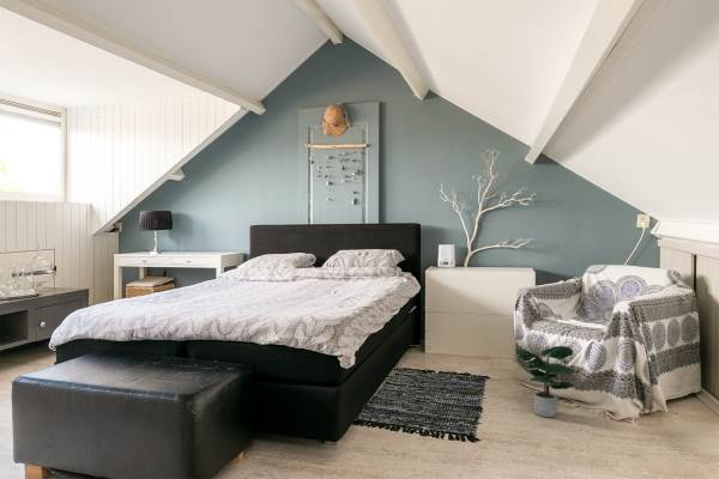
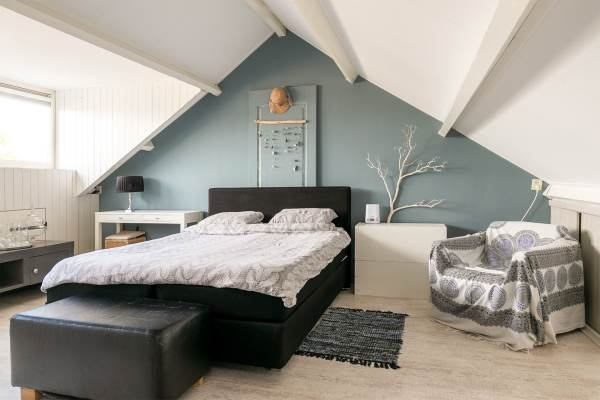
- potted plant (549, 381)
